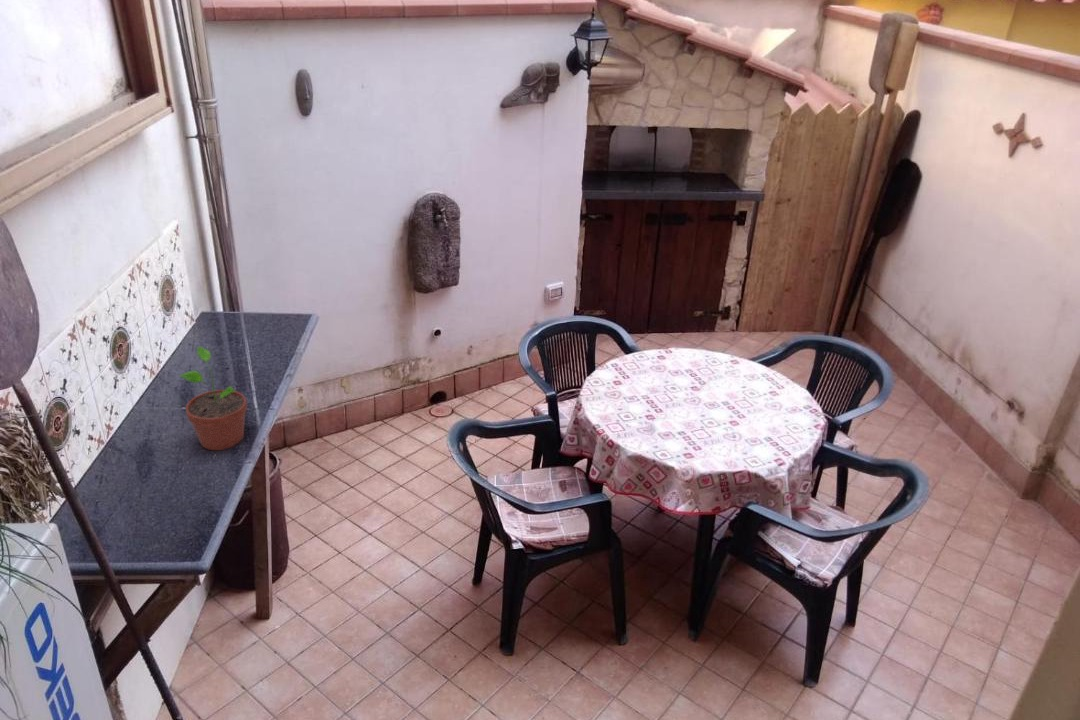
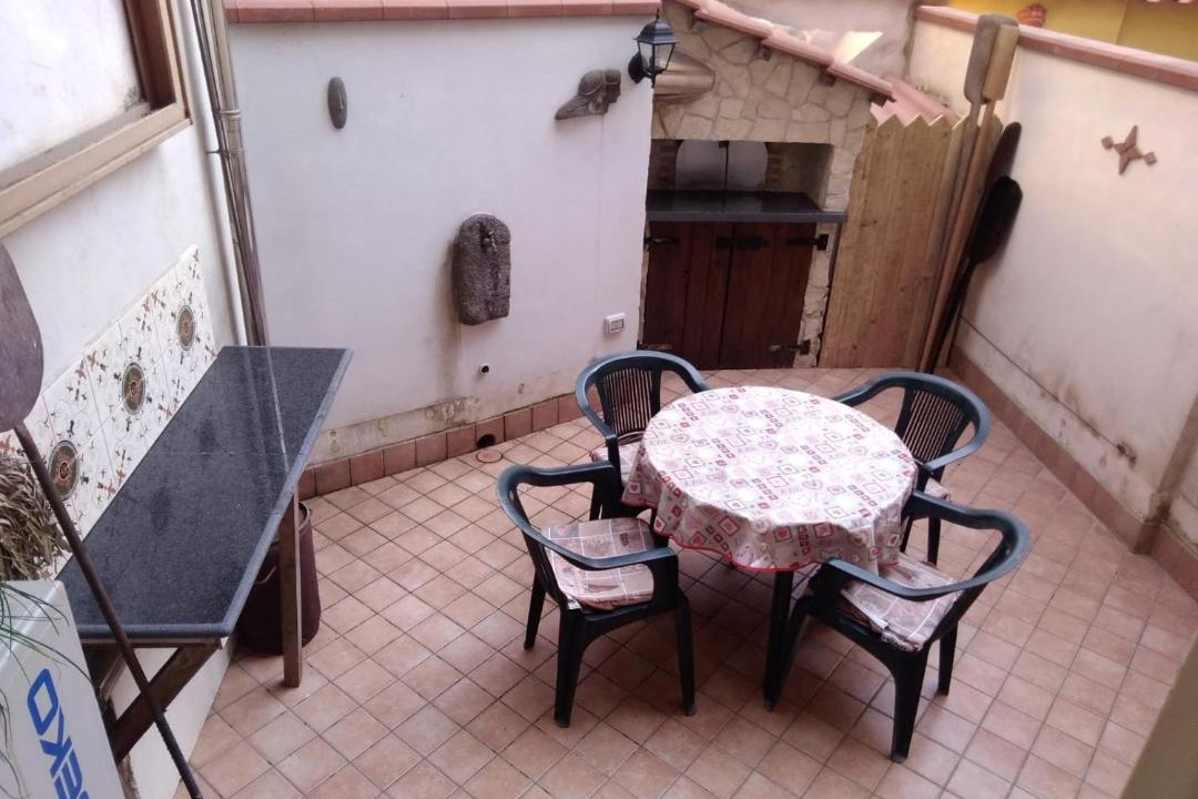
- potted plant (215, 398)
